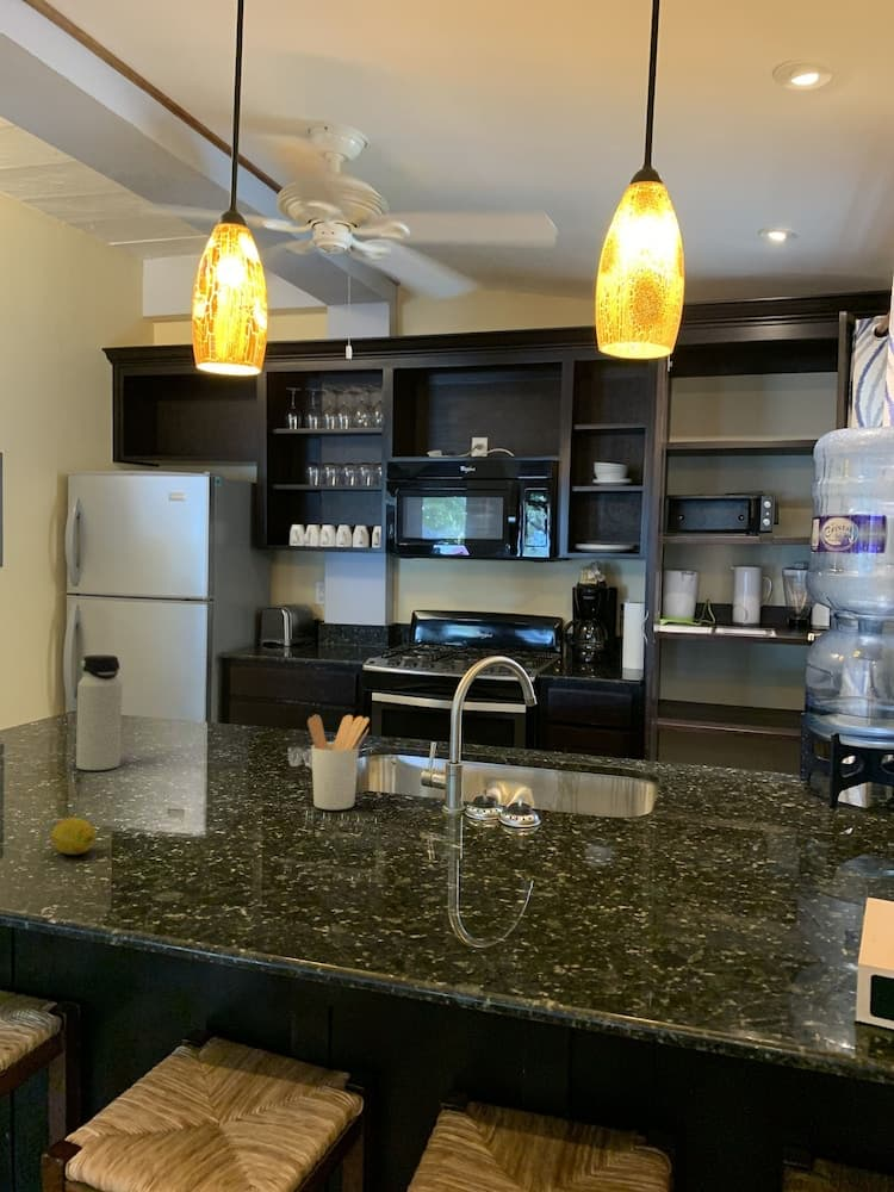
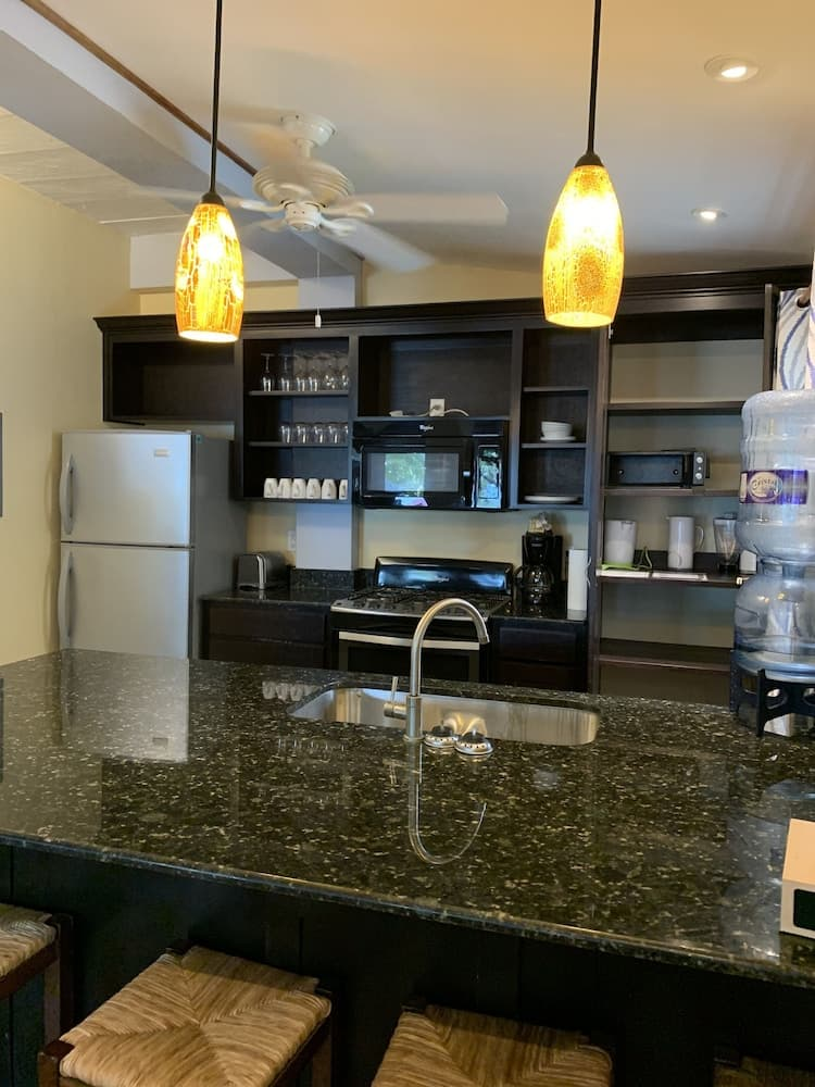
- water bottle (99, 710)
- utensil holder (341, 758)
- fruit (72, 836)
